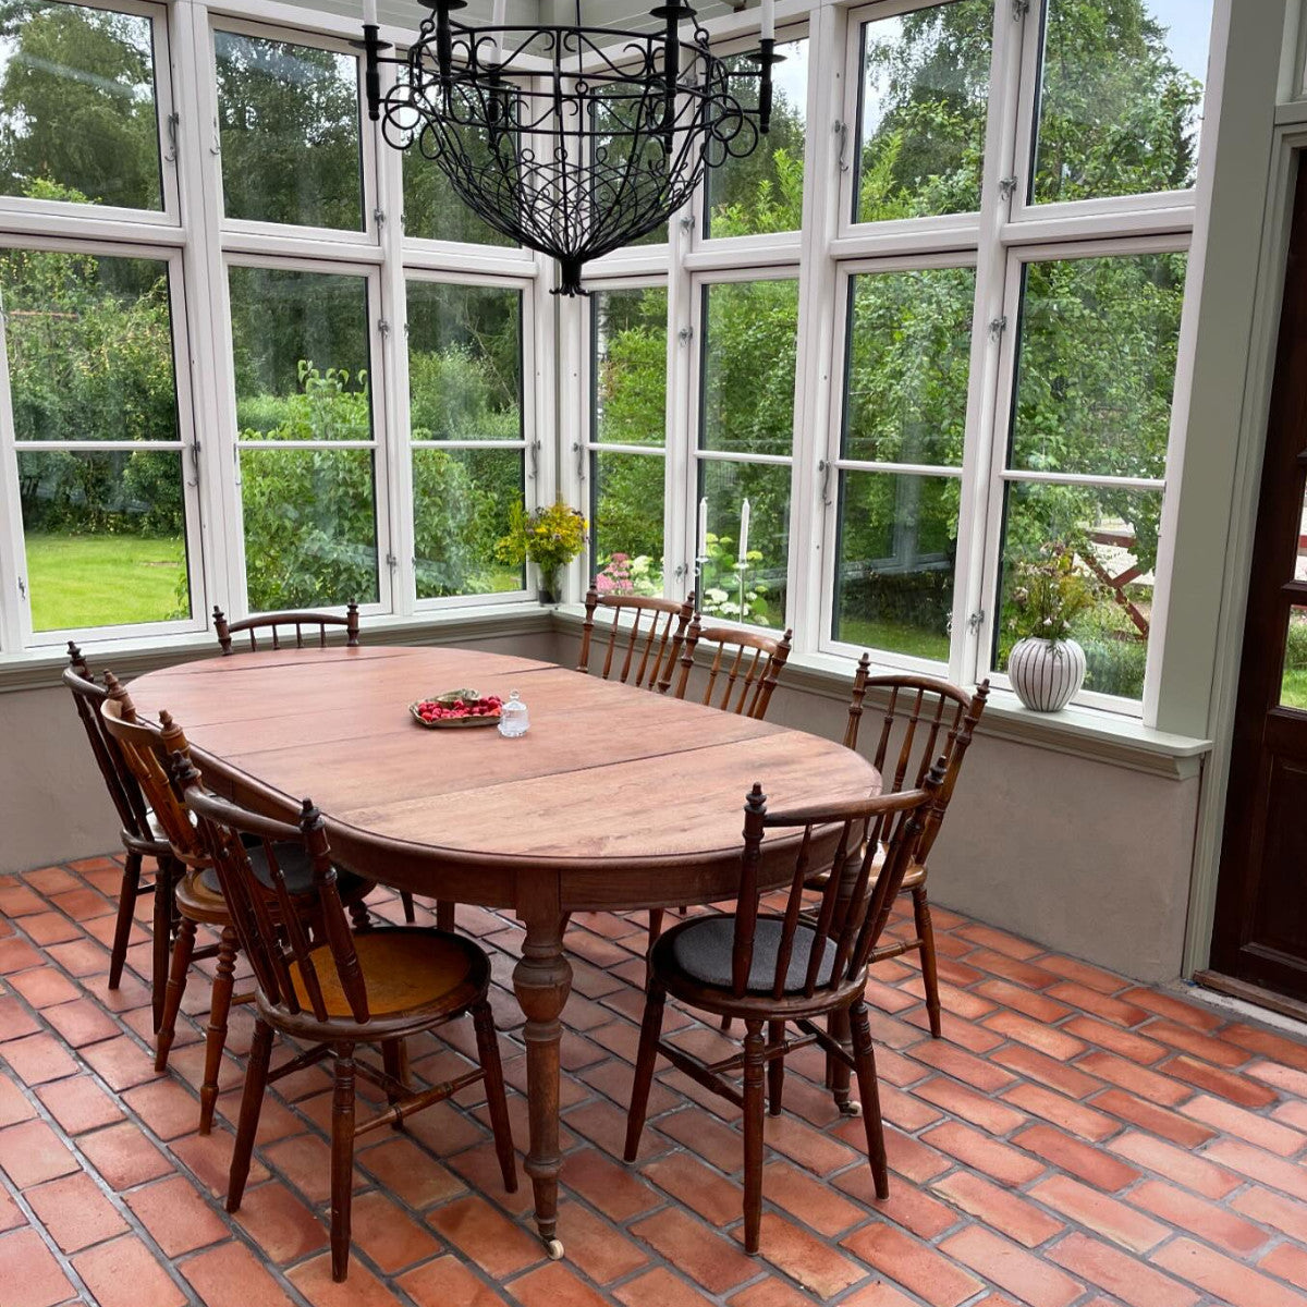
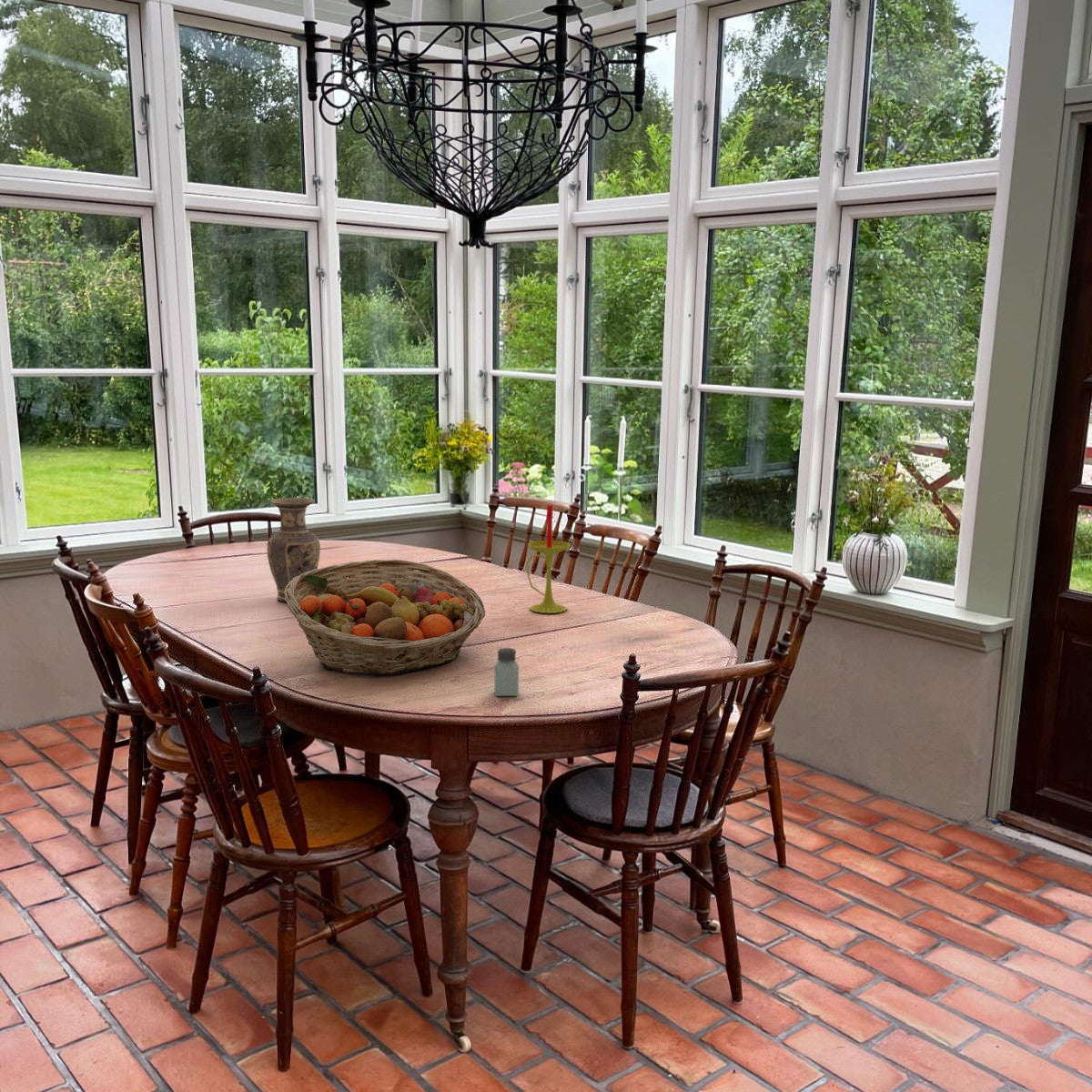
+ saltshaker (506, 672)
+ fruit basket (386, 614)
+ candle (548, 555)
+ vase (293, 550)
